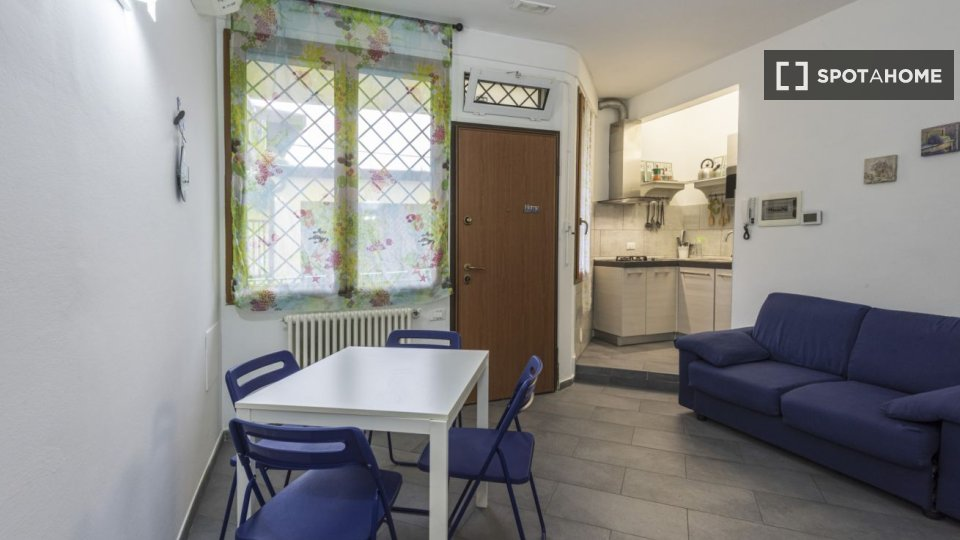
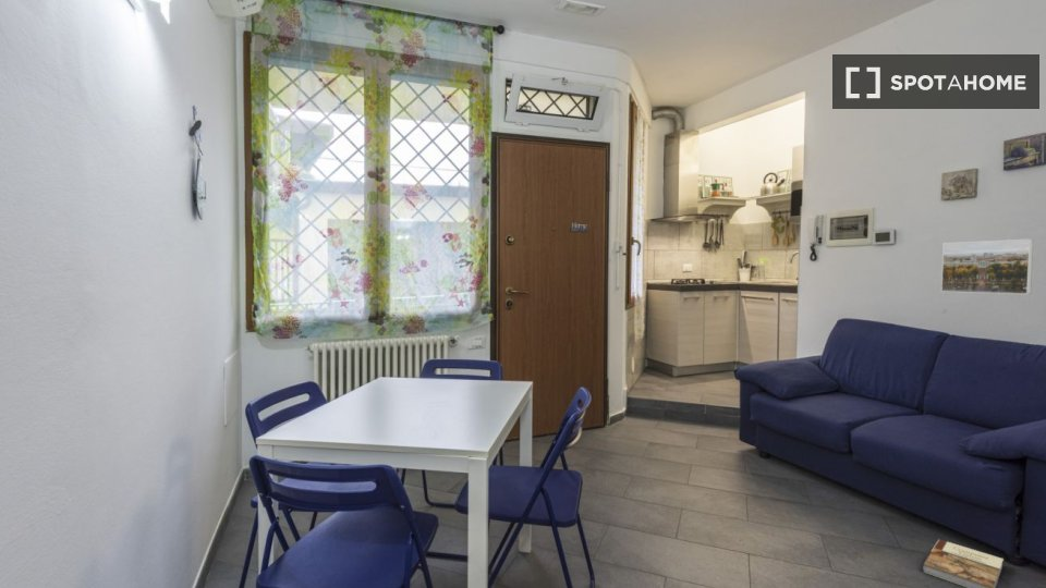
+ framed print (984, 267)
+ book (962, 564)
